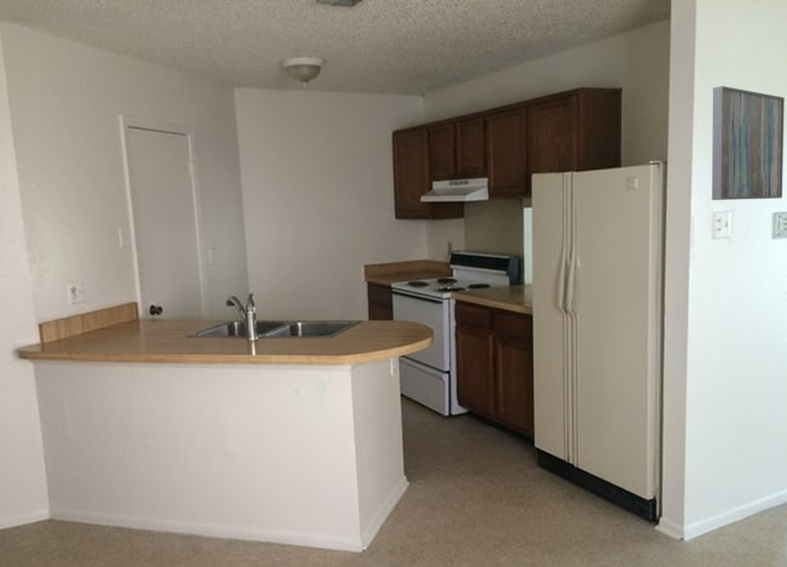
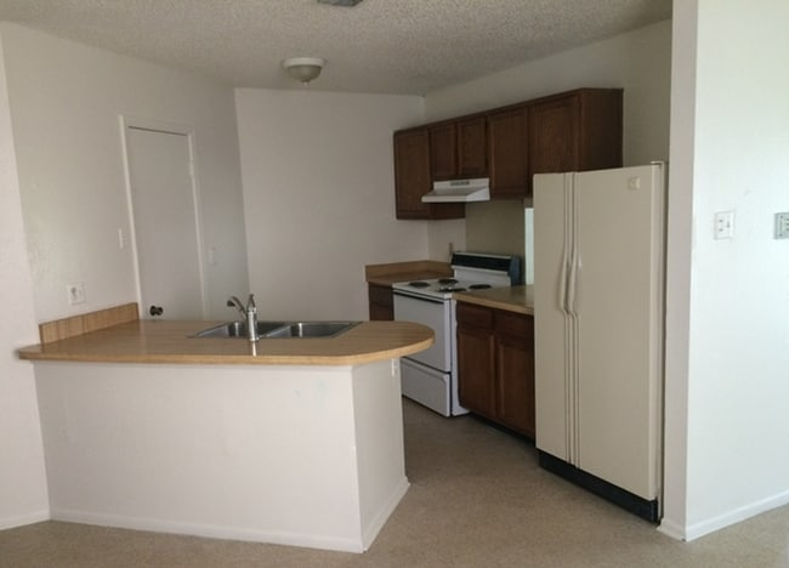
- wall art (749, 145)
